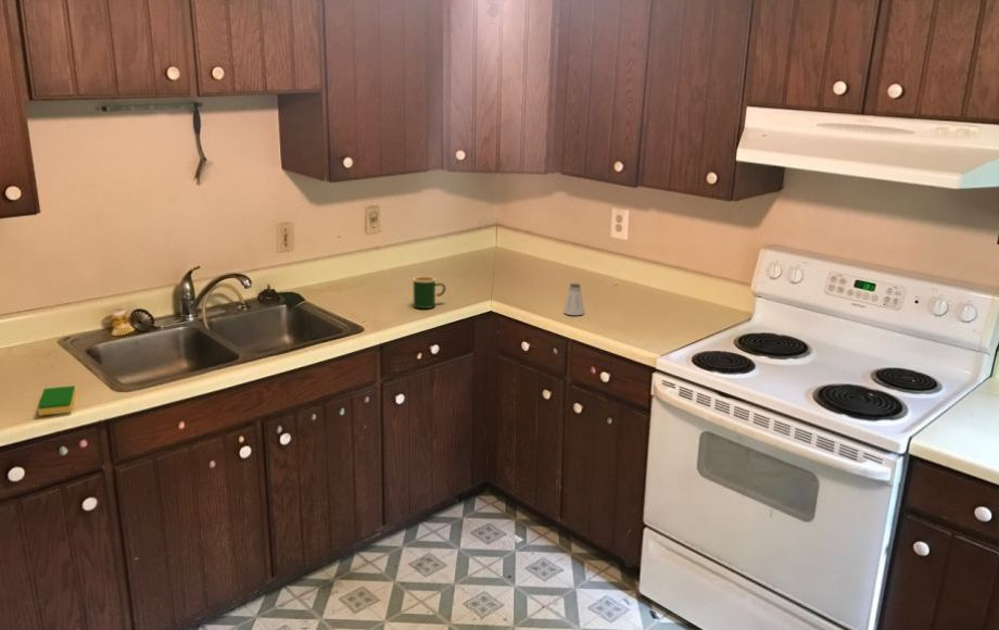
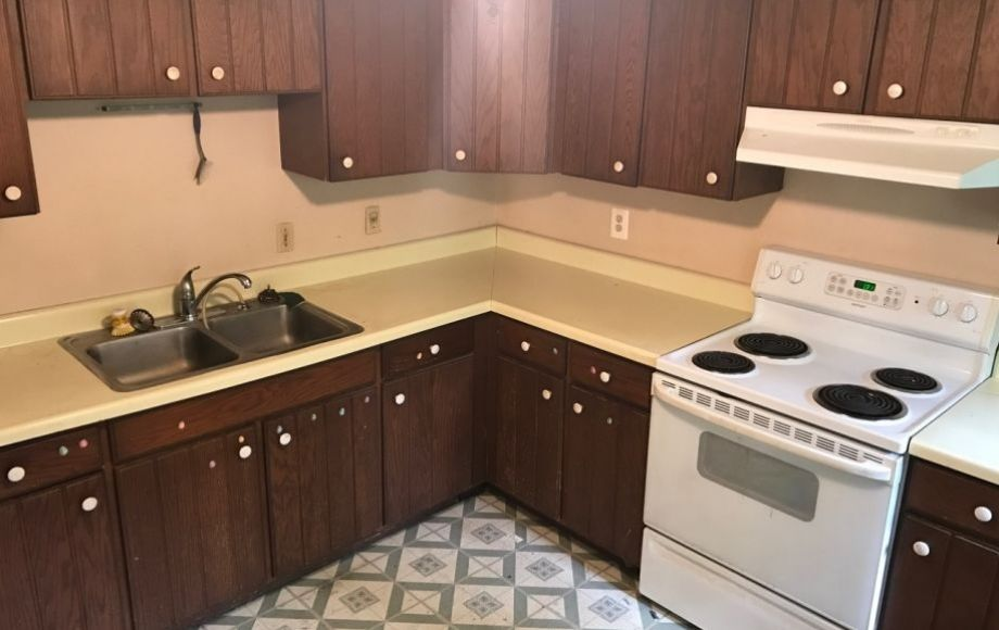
- saltshaker (574, 298)
- dish sponge (56, 400)
- mug (429, 291)
